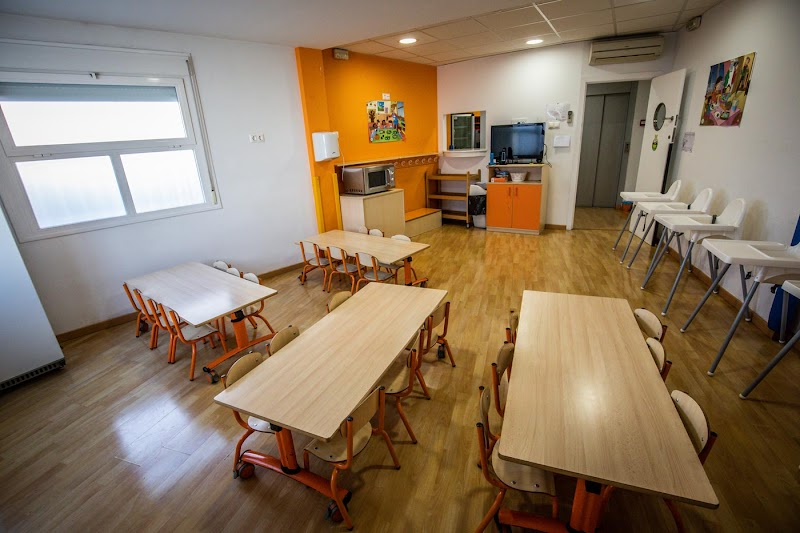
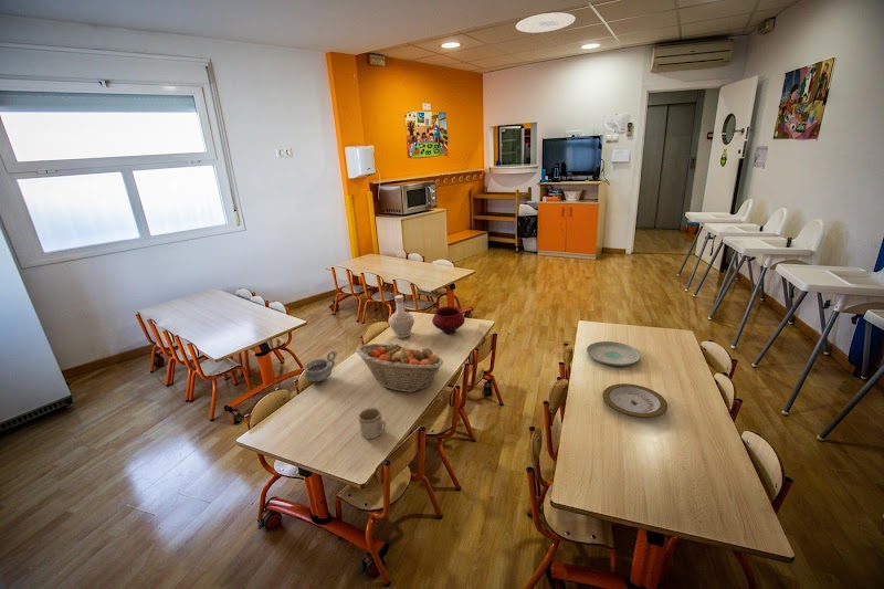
+ bottle (400, 316)
+ bowl (448, 320)
+ mug (373, 424)
+ plate (633, 401)
+ plate (612, 354)
+ fruit basket (400, 361)
+ ceiling light (545, 20)
+ bowl (320, 366)
